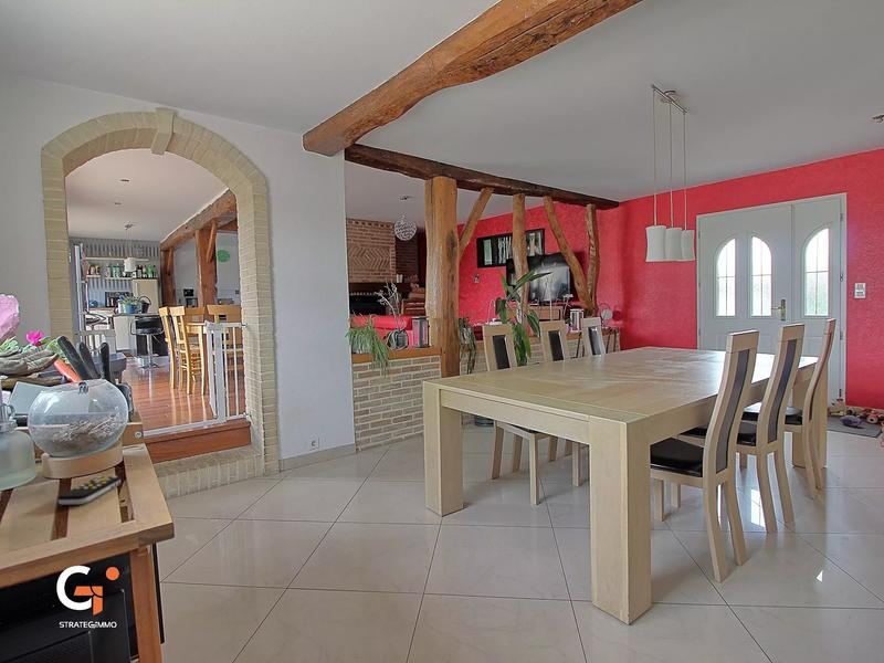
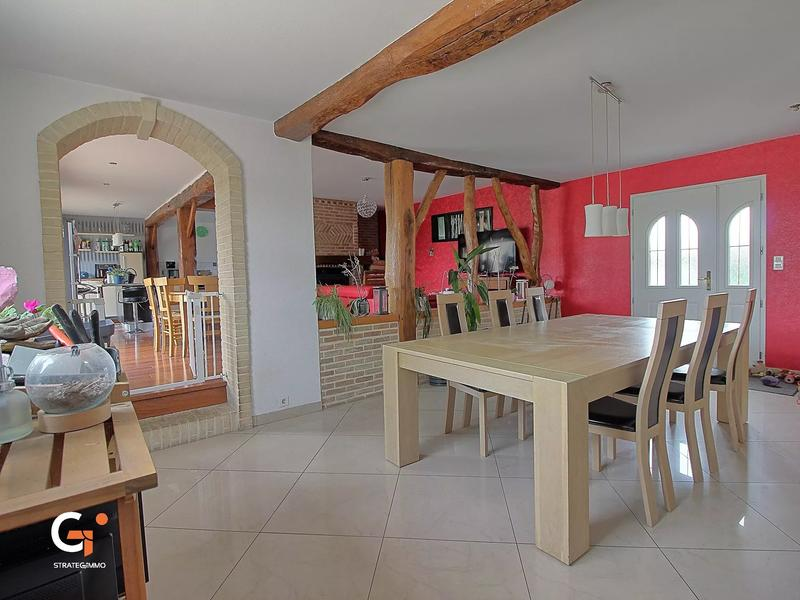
- remote control (91, 488)
